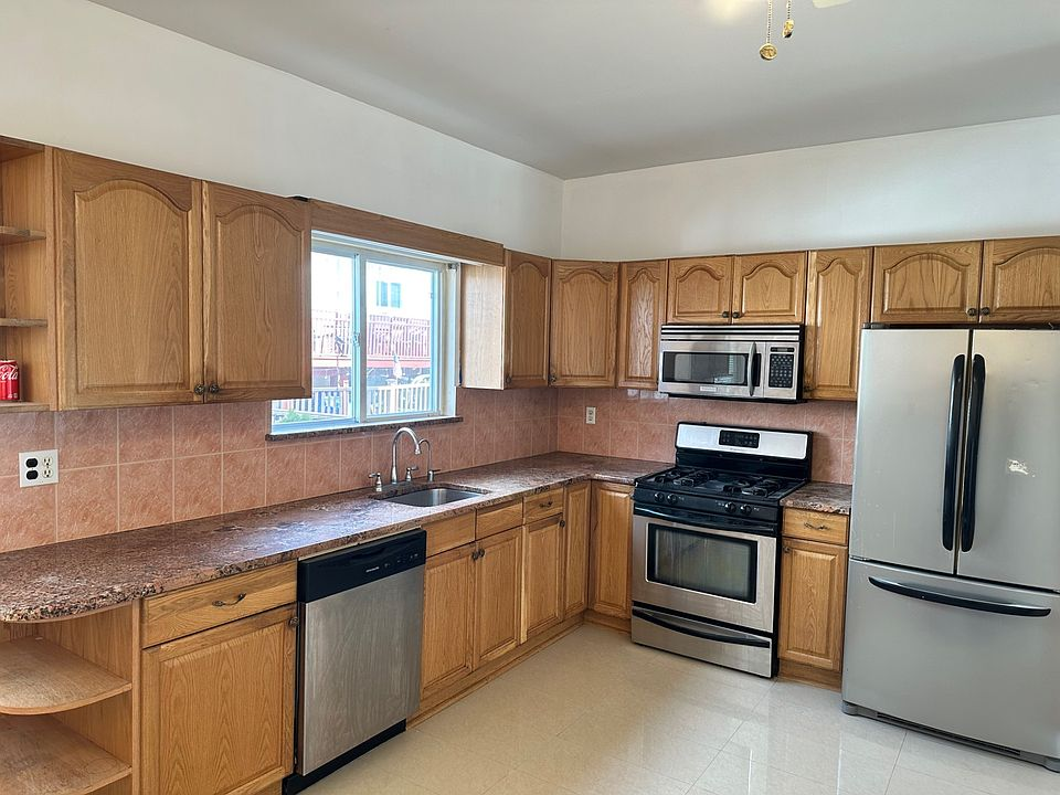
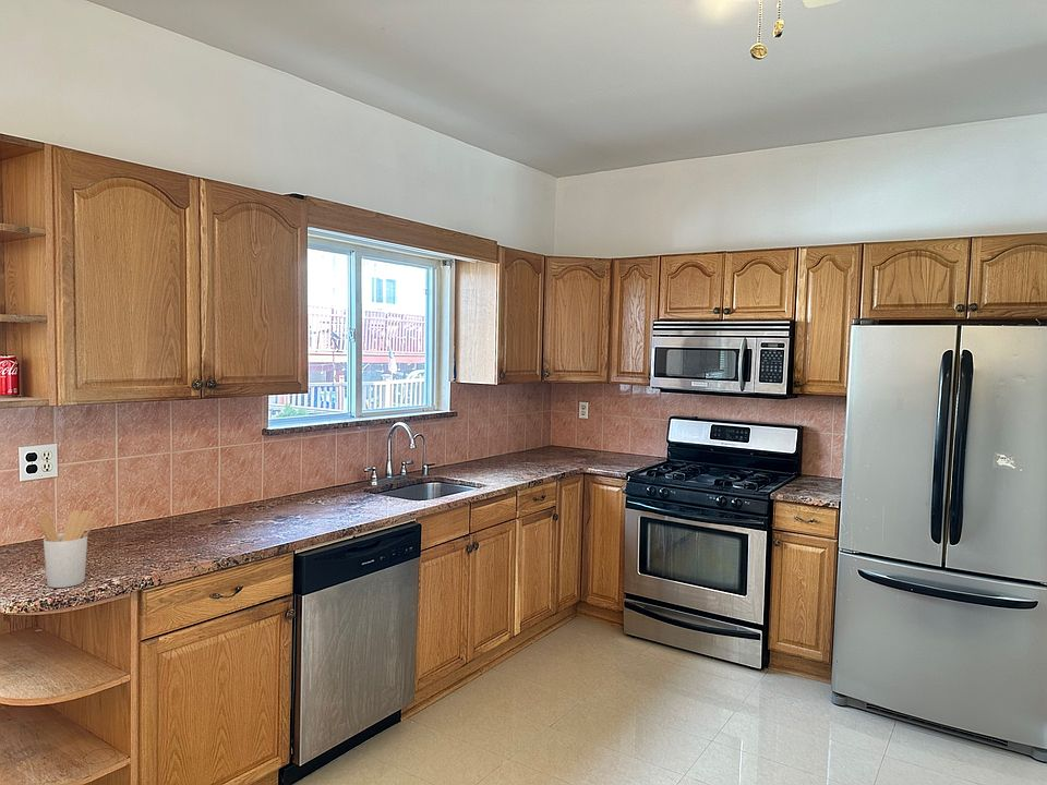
+ utensil holder (71, 545)
